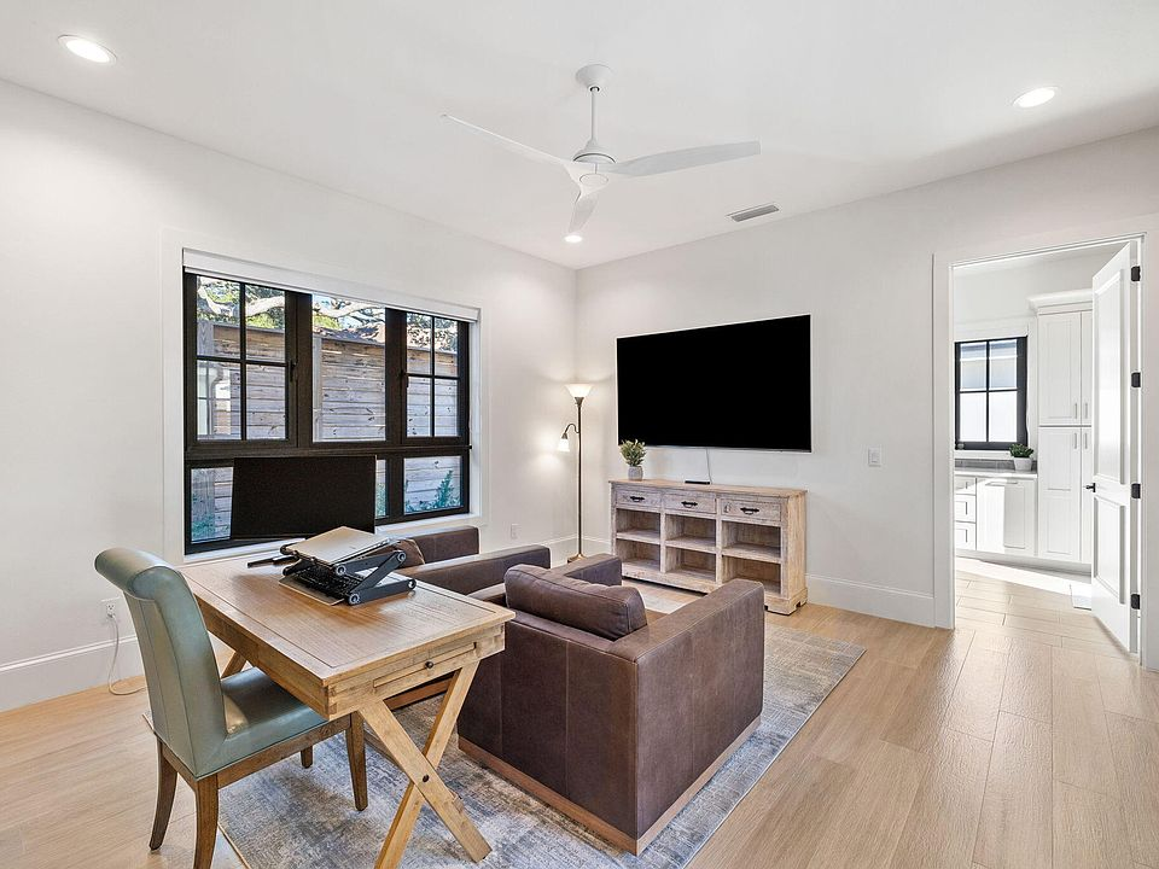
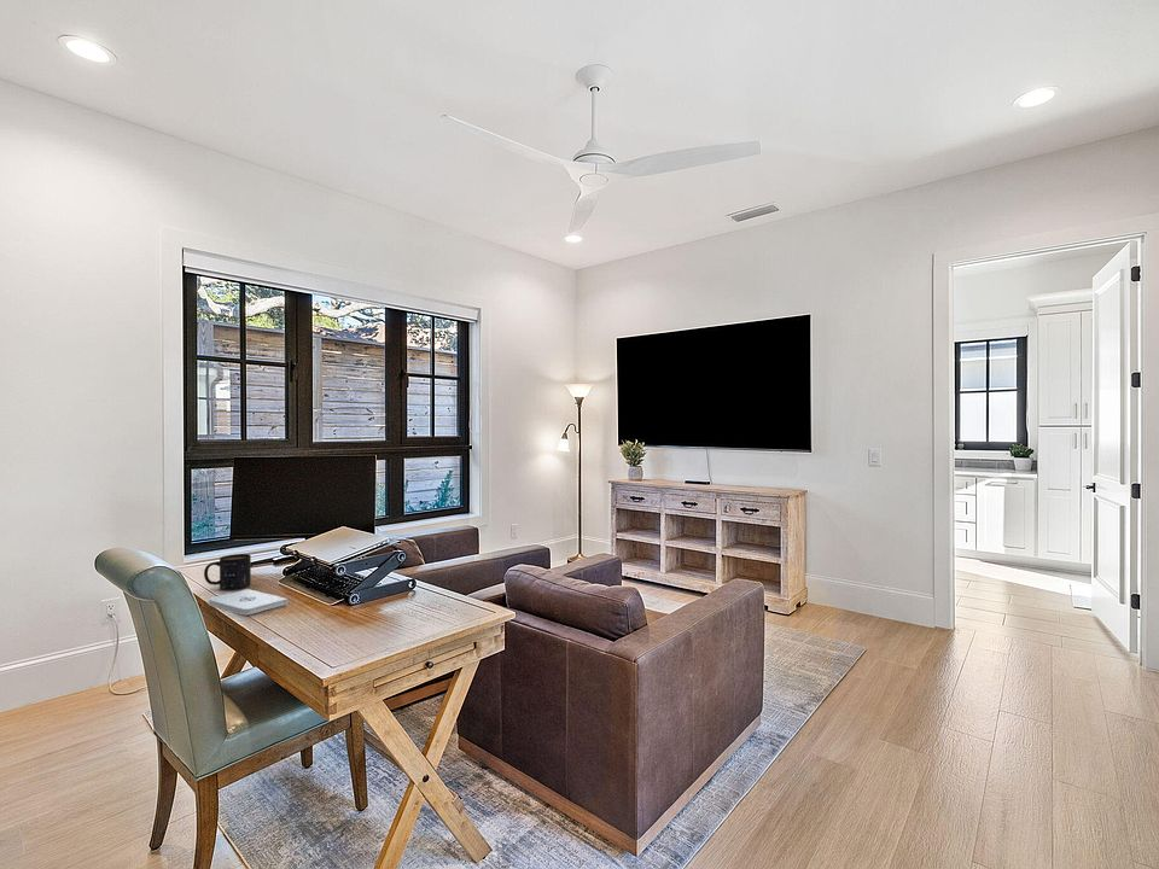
+ mug (227, 571)
+ notepad (246, 601)
